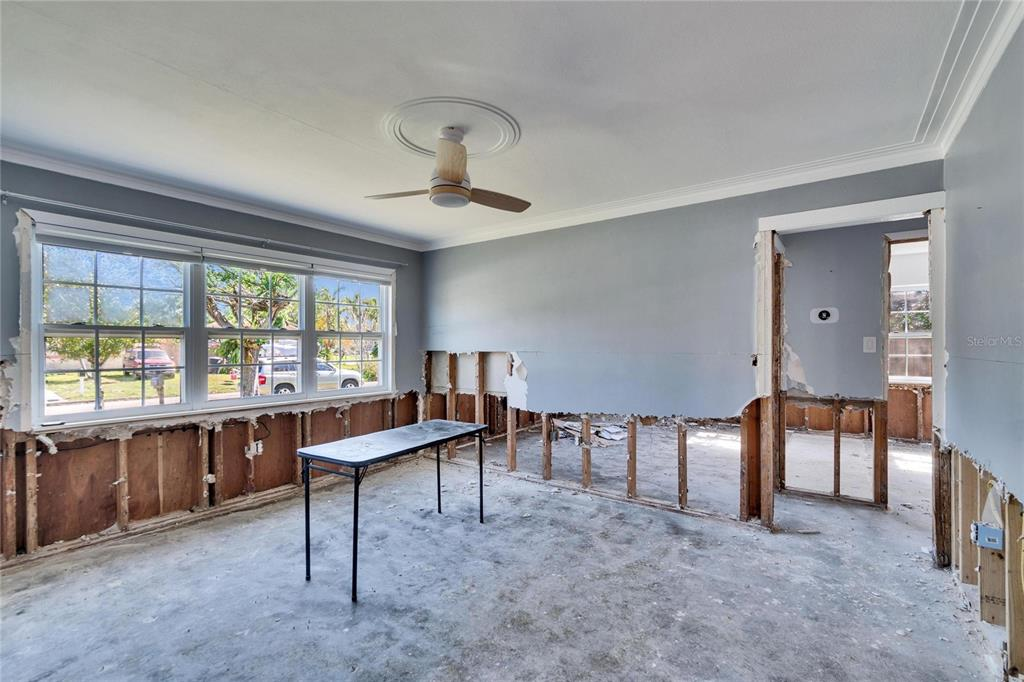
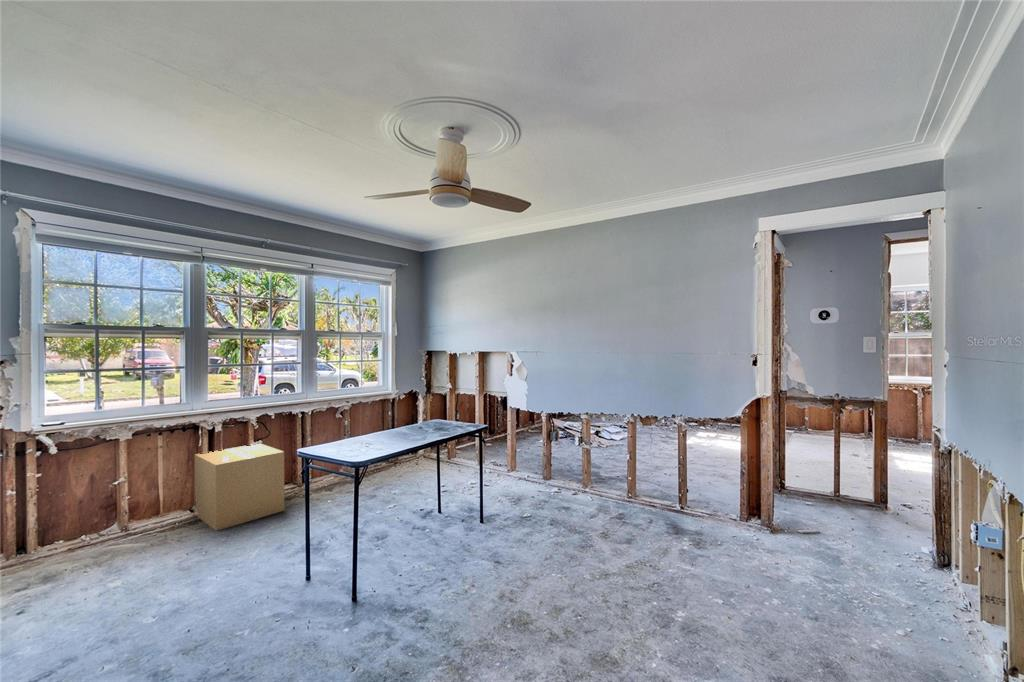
+ cardboard box (239, 482)
